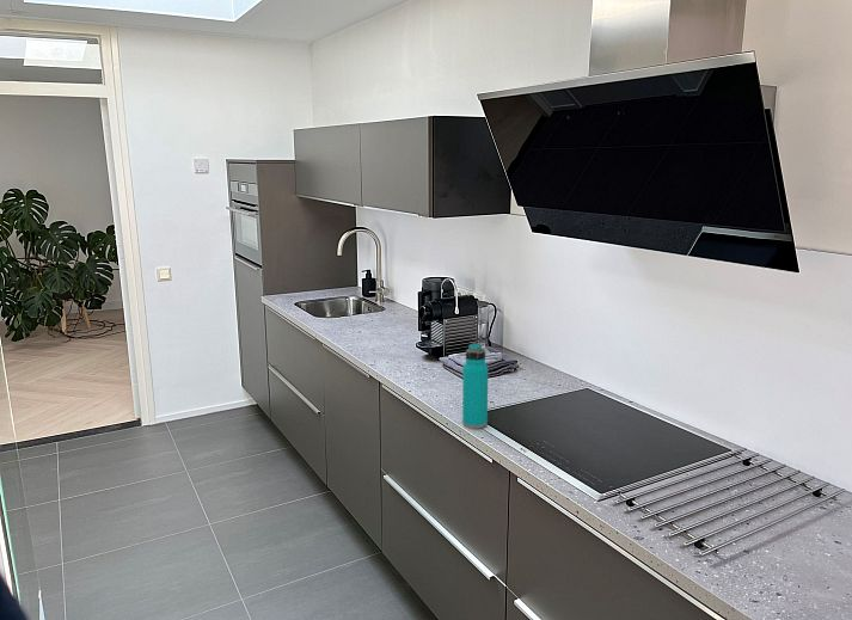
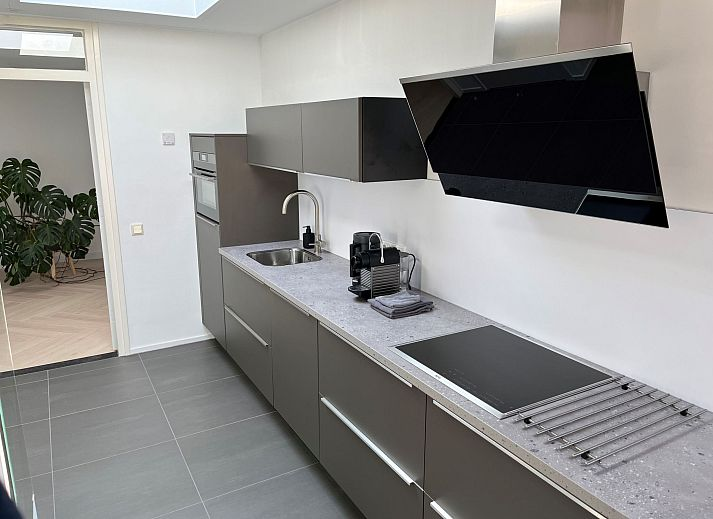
- water bottle (474, 383)
